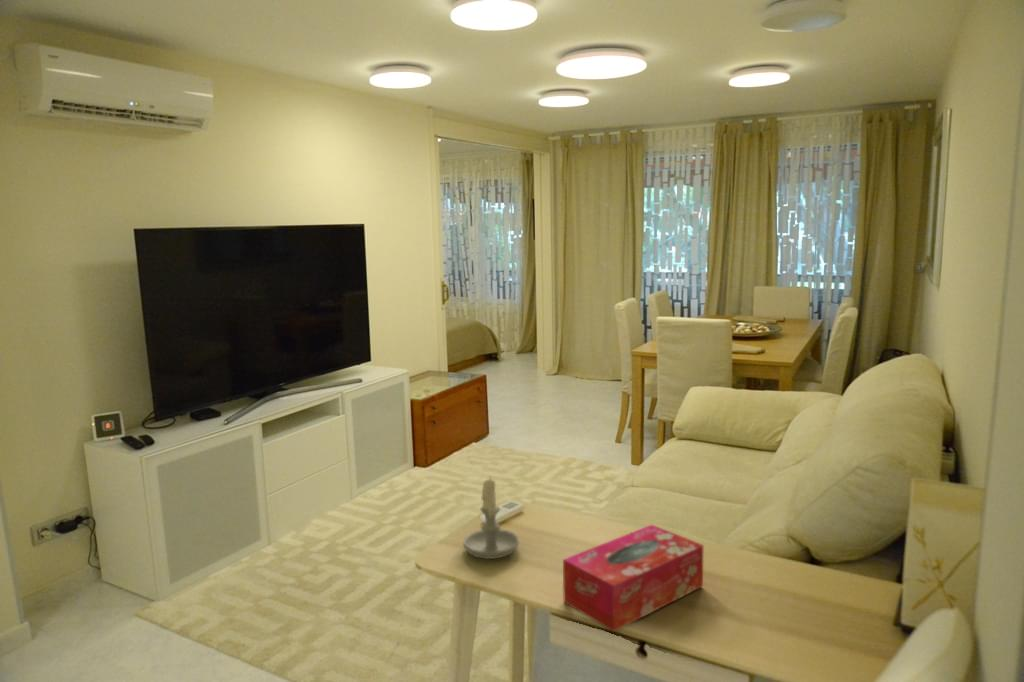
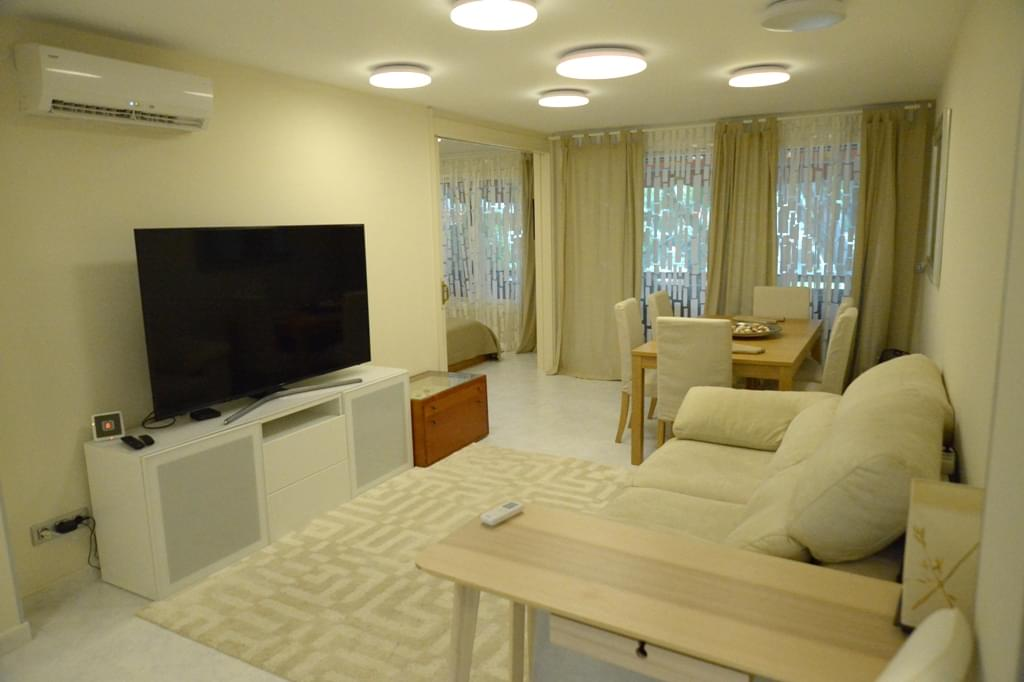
- tissue box (634, 573)
- candle (490, 513)
